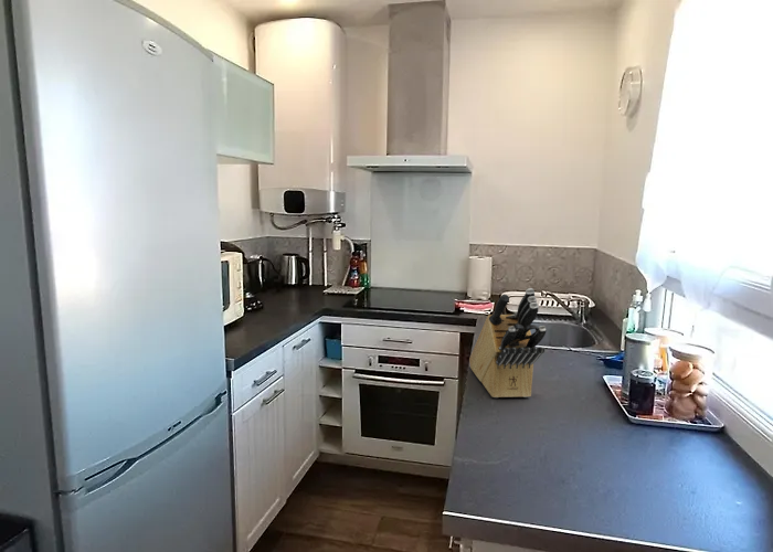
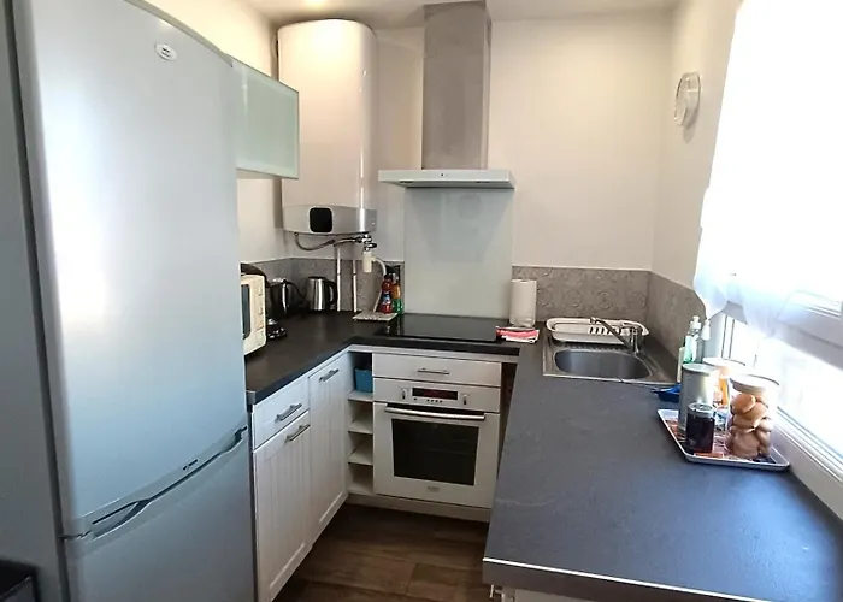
- knife block (505, 335)
